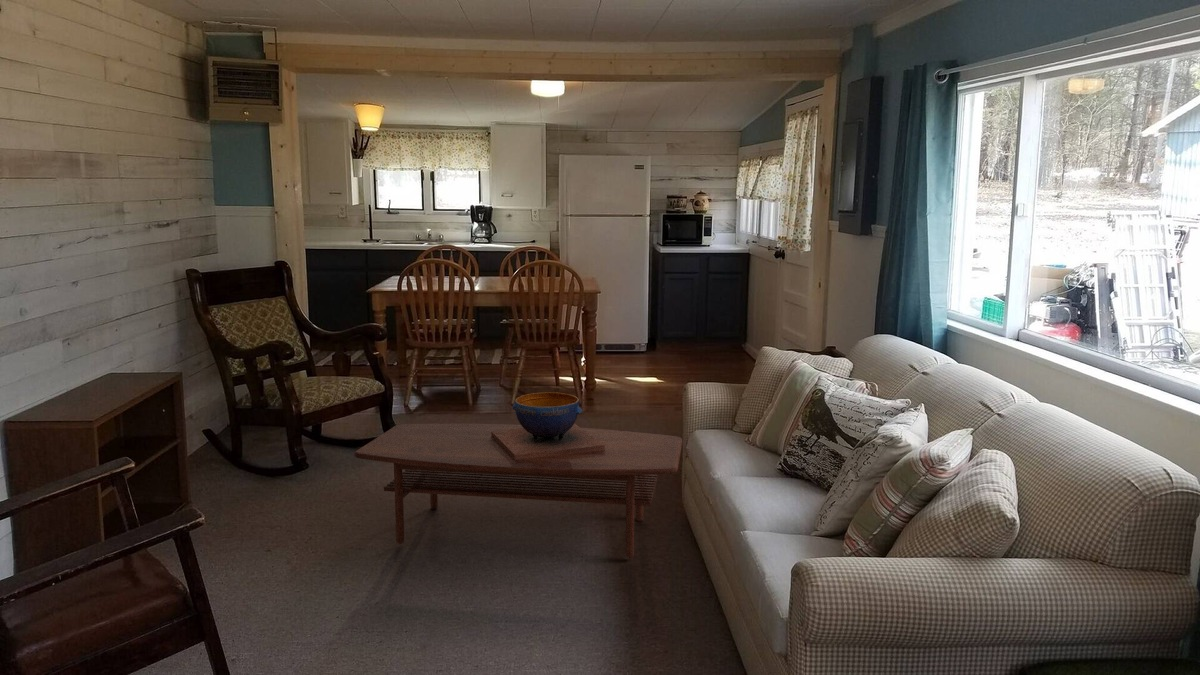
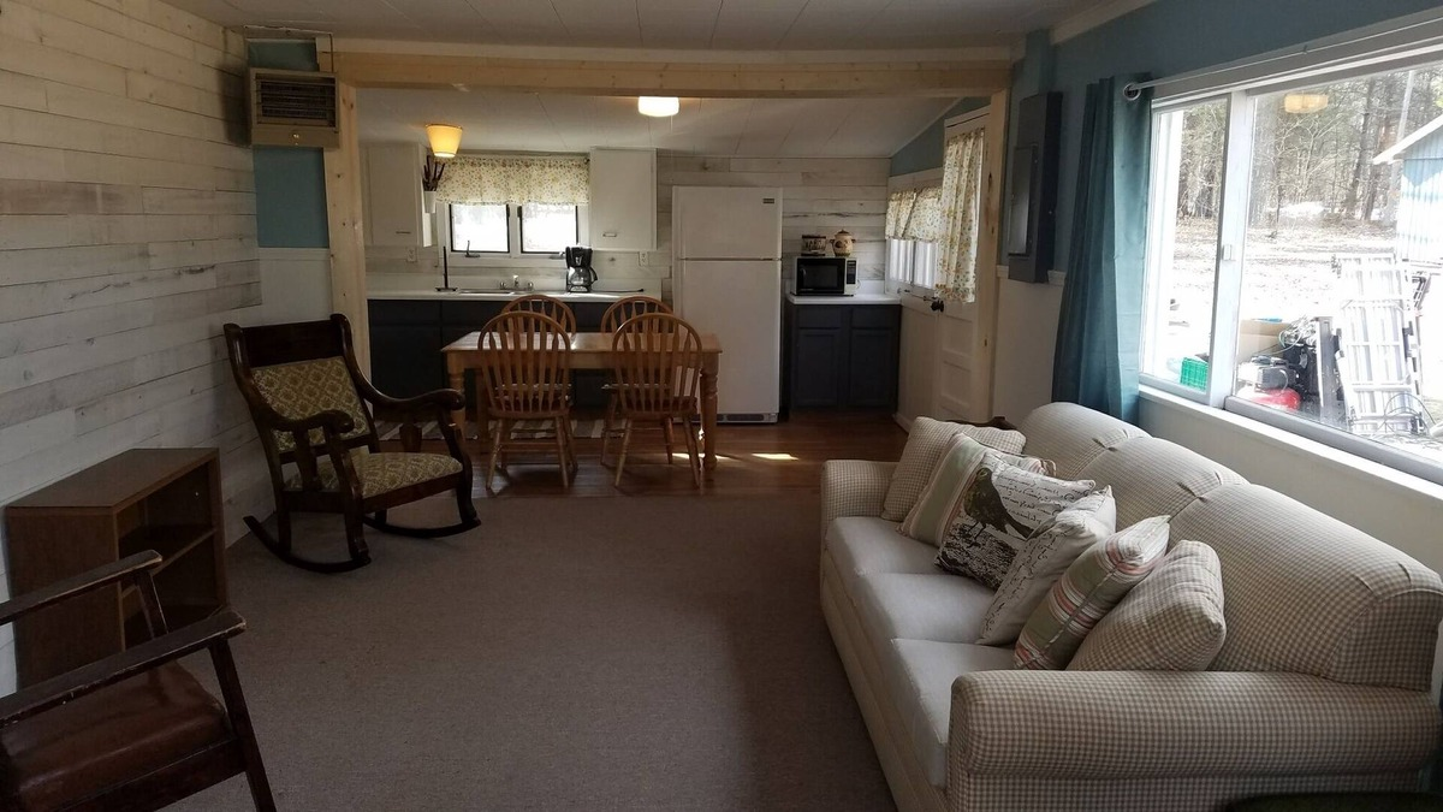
- decorative bowl (546, 420)
- coffee table (524, 488)
